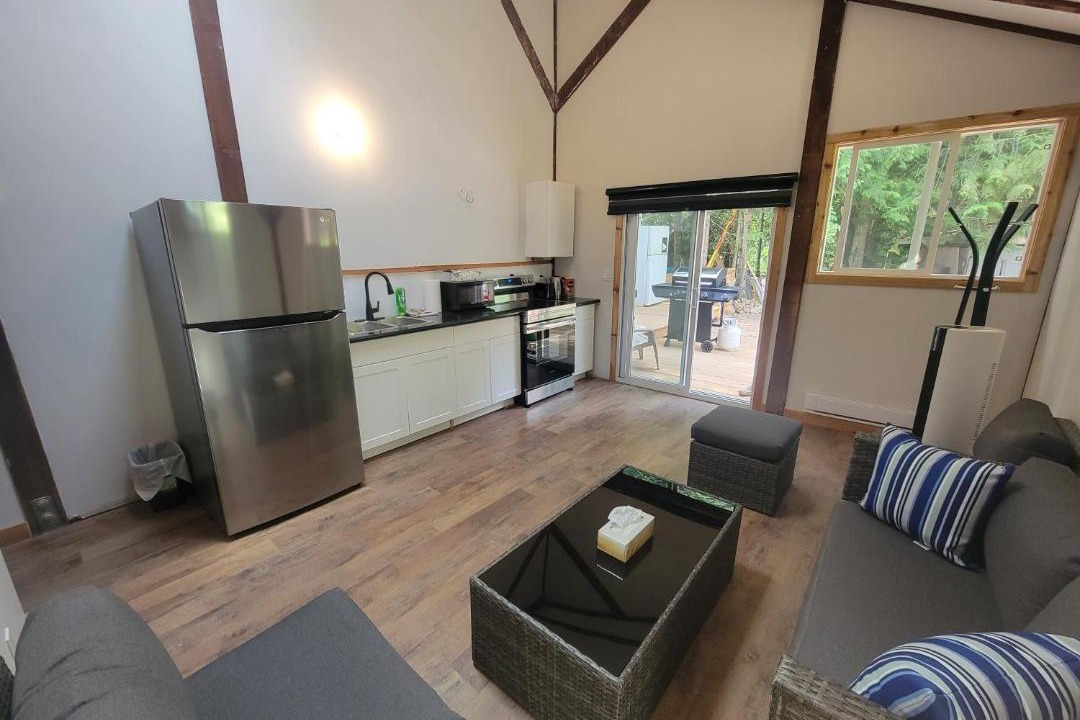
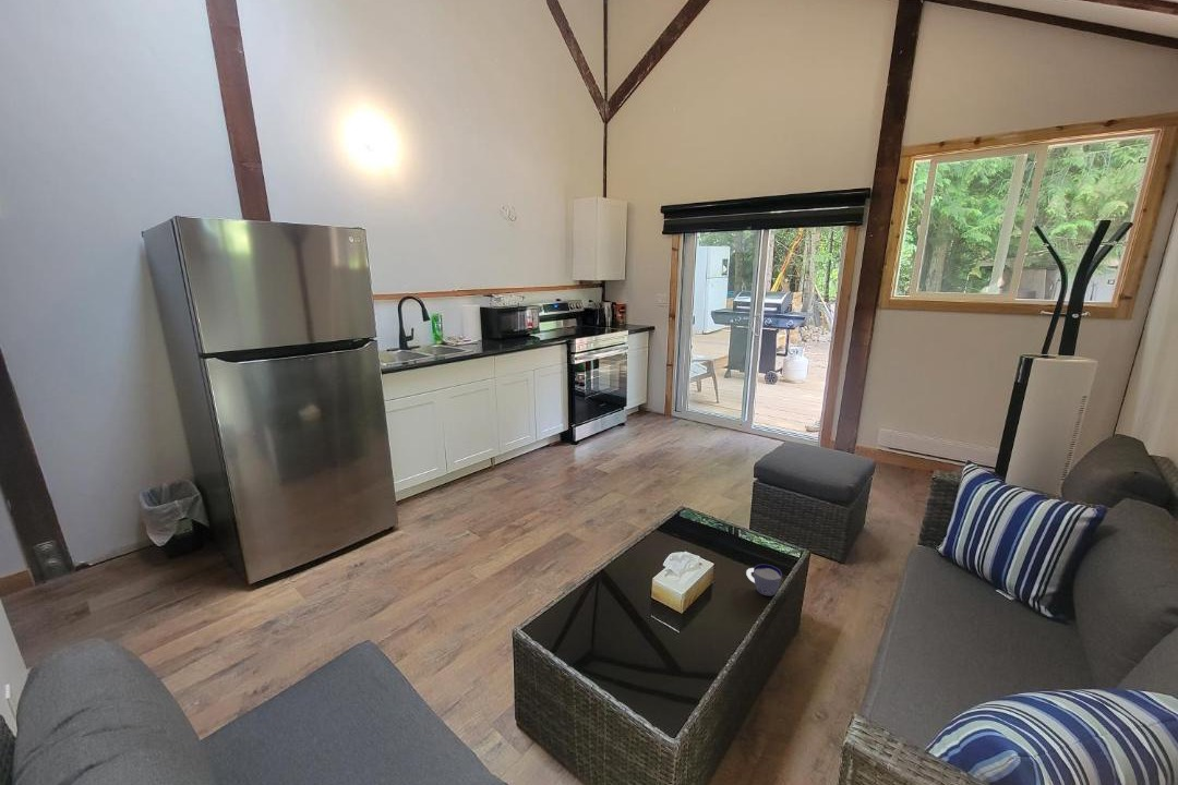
+ cup (762, 579)
